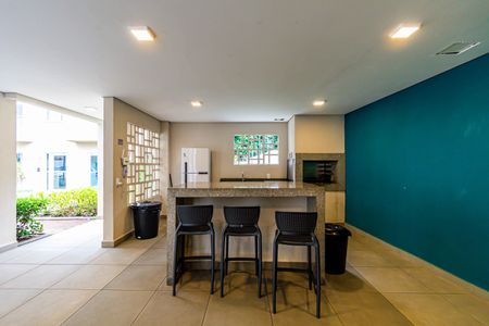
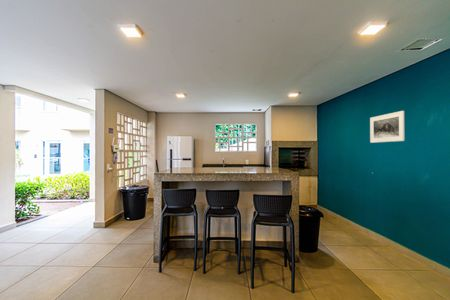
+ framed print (385, 128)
